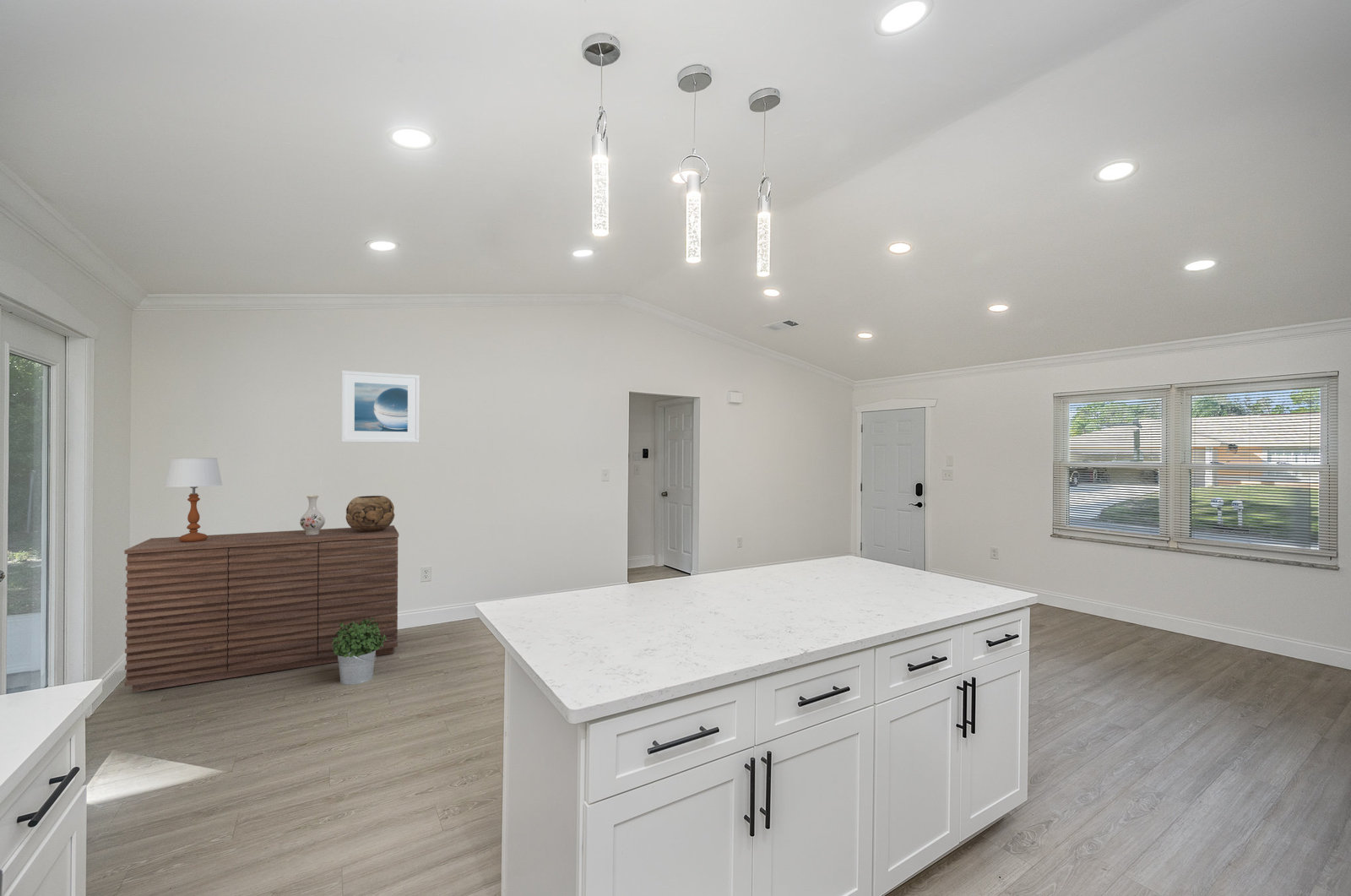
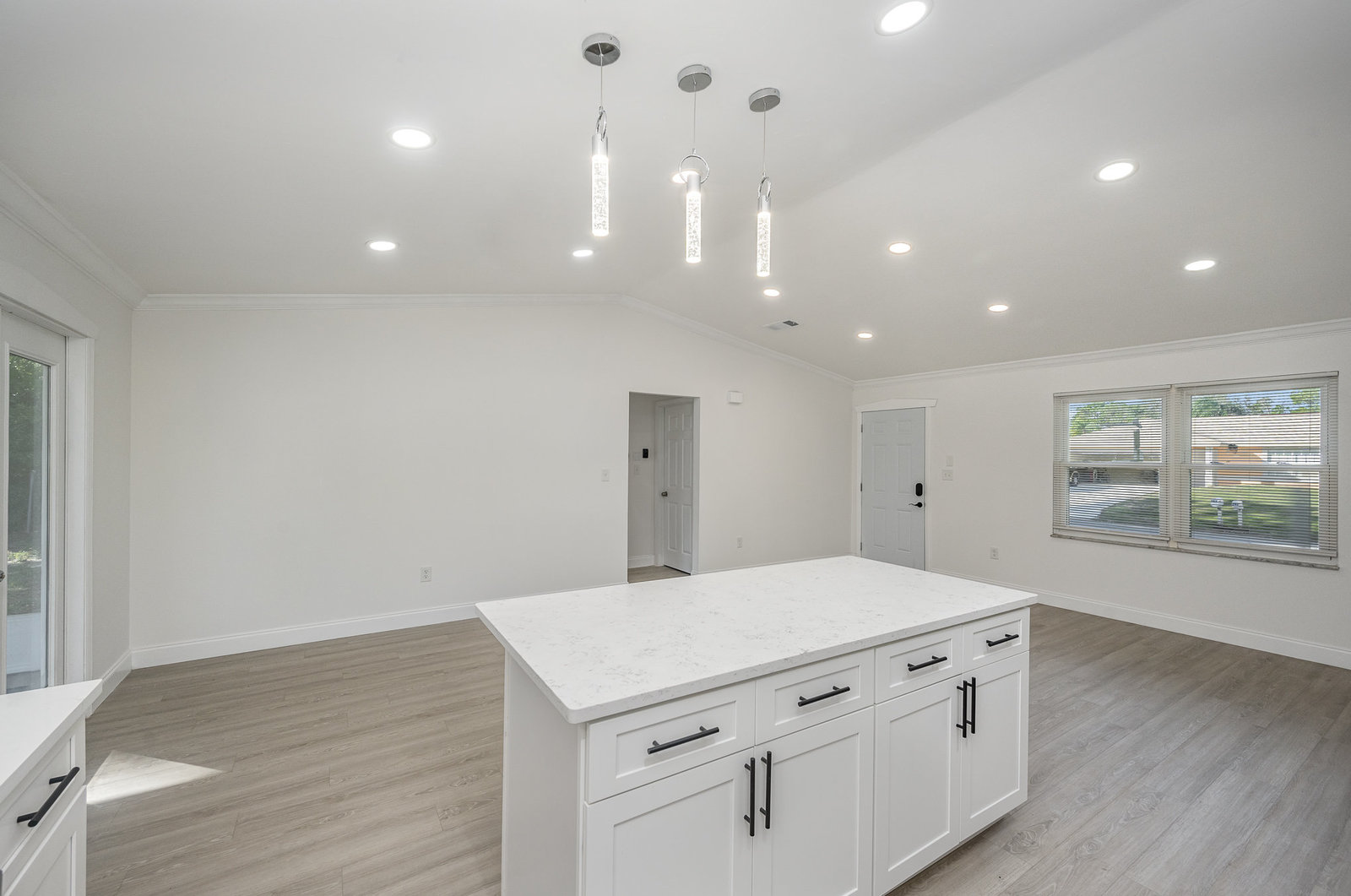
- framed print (381, 407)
- vase (312, 514)
- potted plant (360, 649)
- sideboard (278, 598)
- table lamp (193, 499)
- decorative bowl (370, 513)
